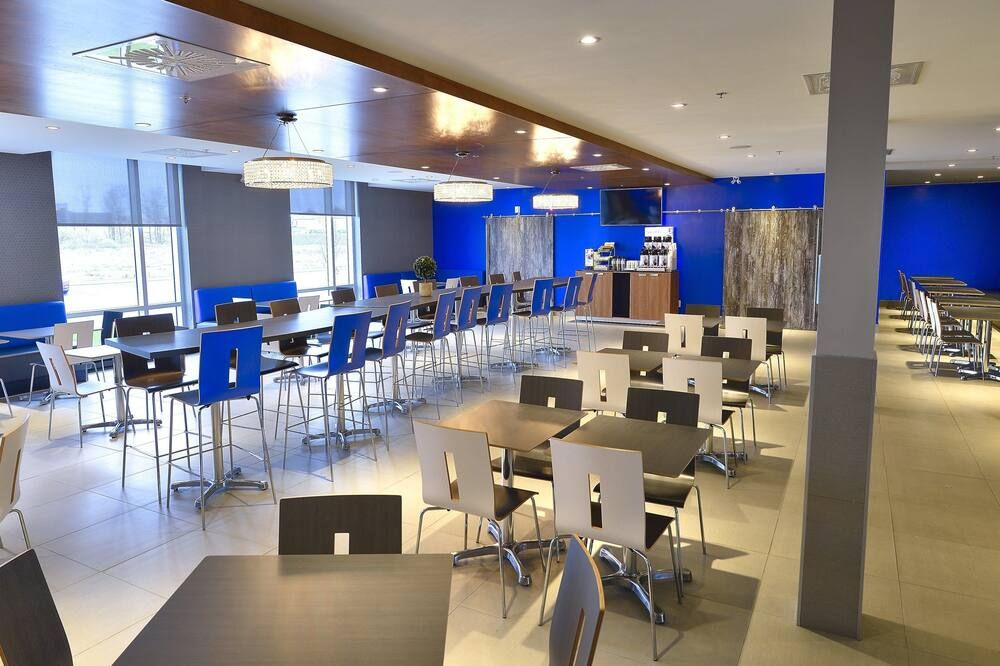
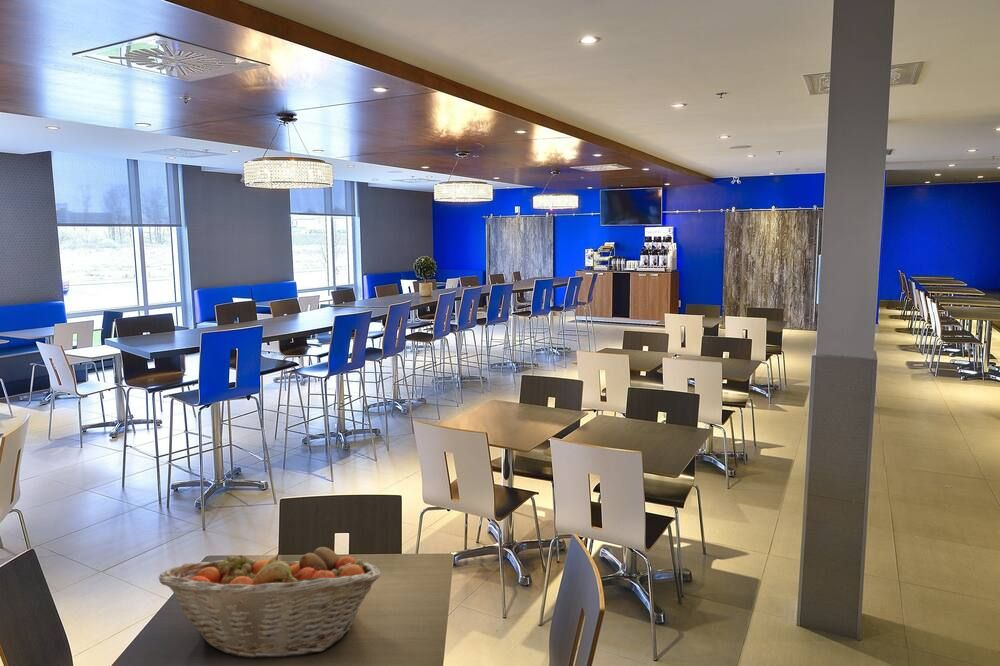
+ fruit basket (273, 588)
